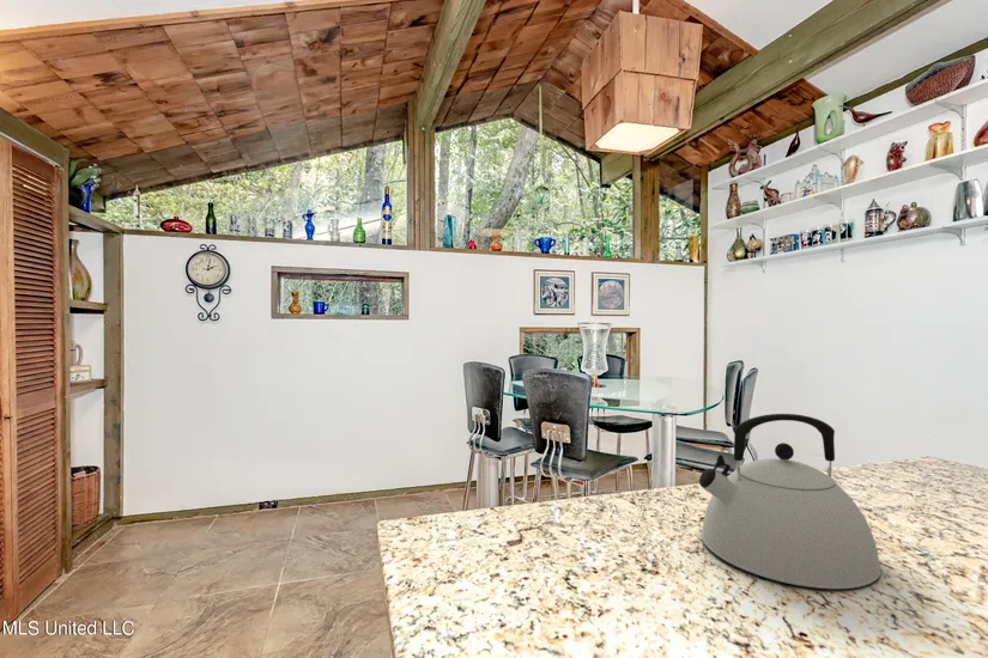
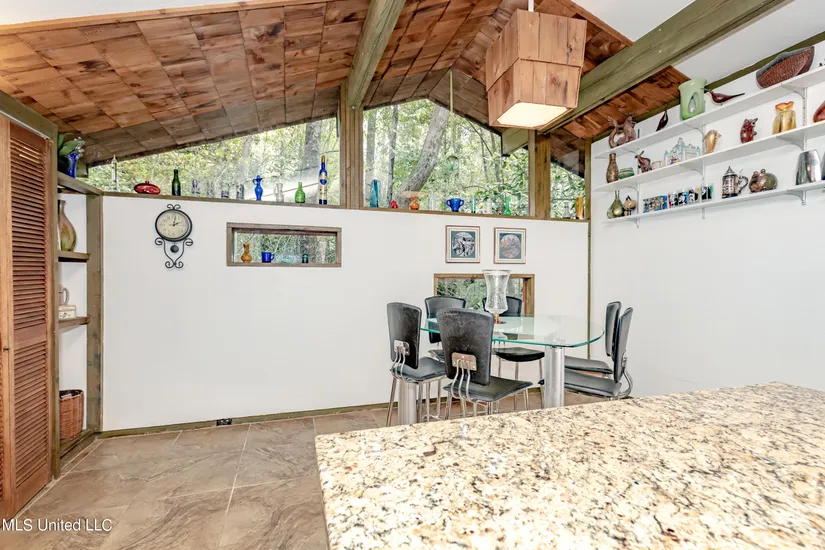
- kettle (780, 481)
